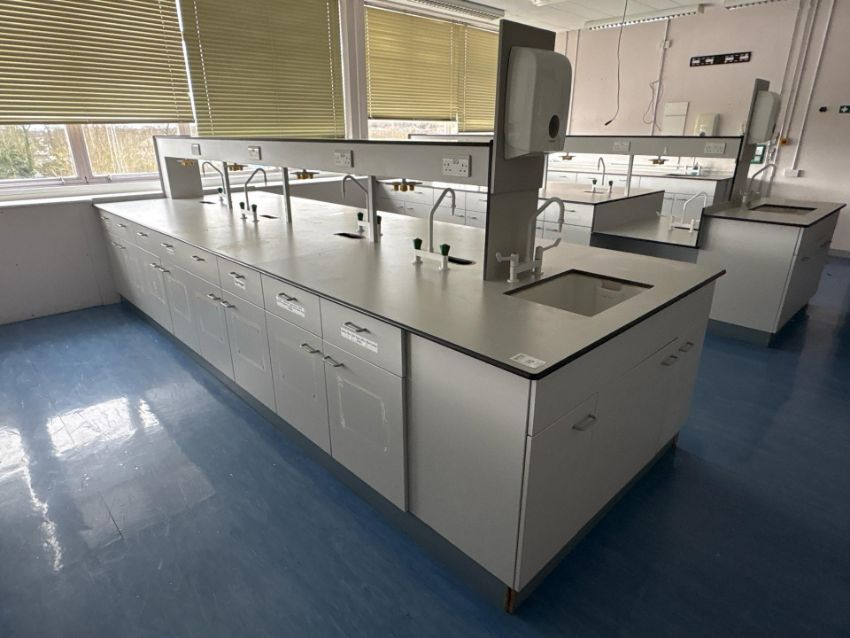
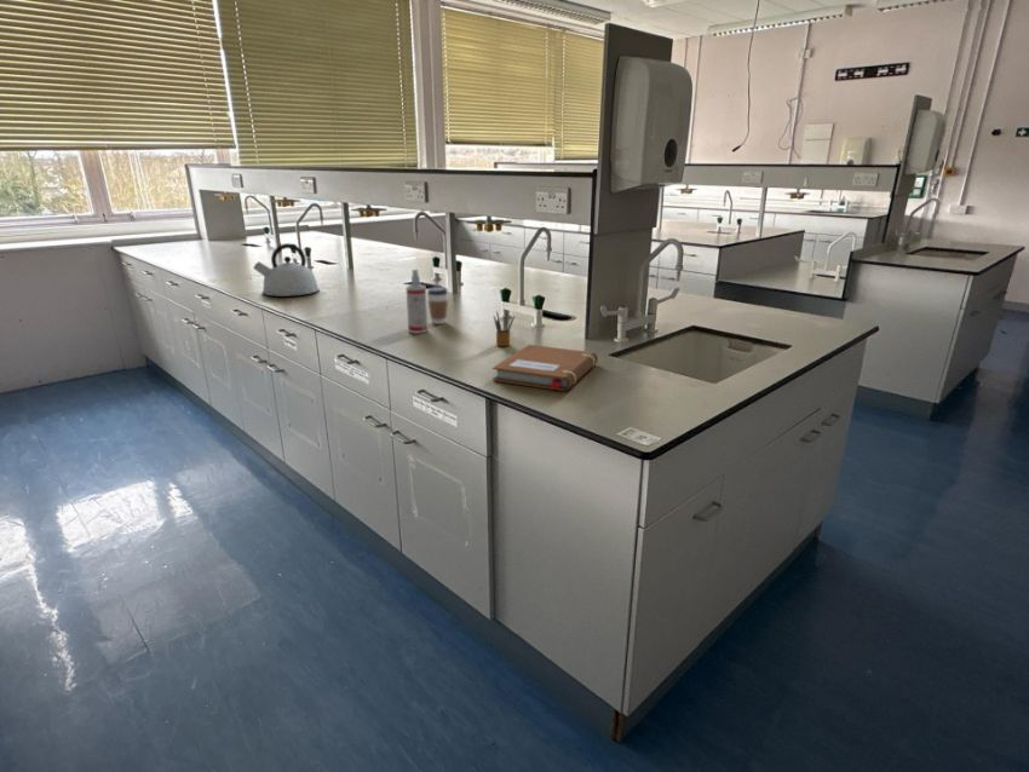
+ kettle (286, 267)
+ coffee cup (437, 305)
+ notebook (546, 367)
+ spray bottle (416, 300)
+ pencil box (504, 328)
